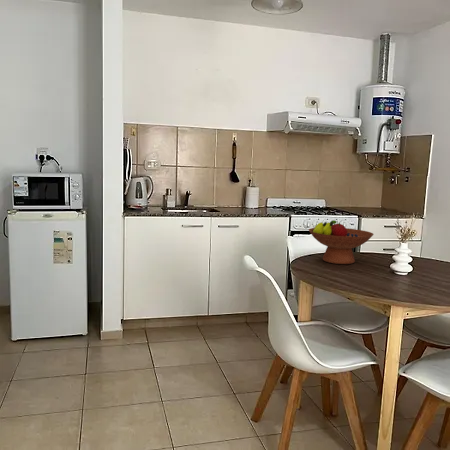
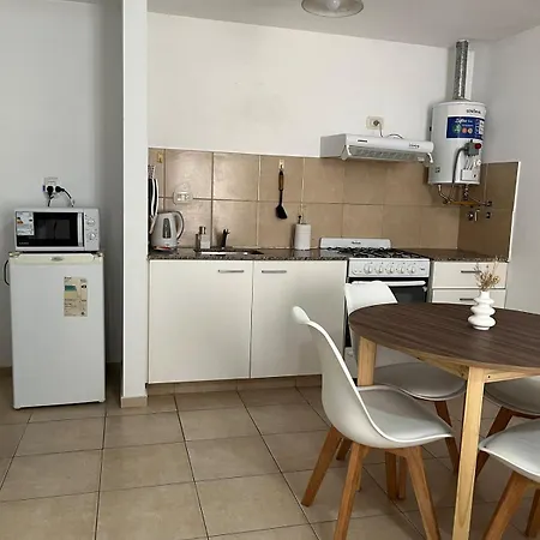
- fruit bowl (339, 240)
